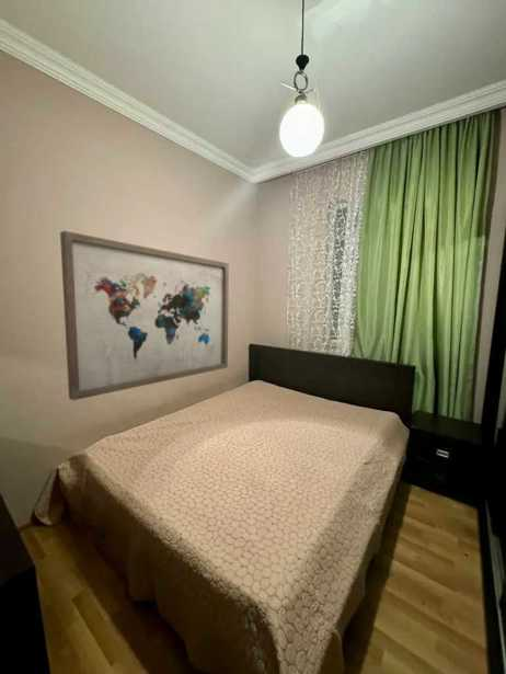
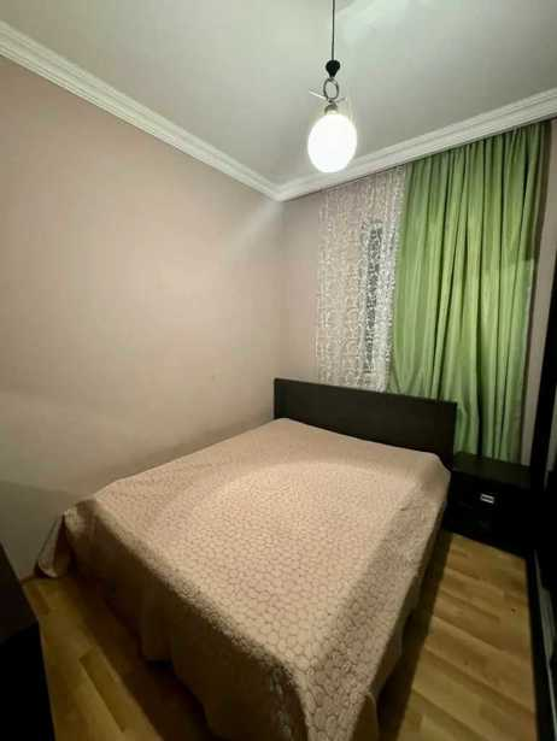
- wall art (164, 317)
